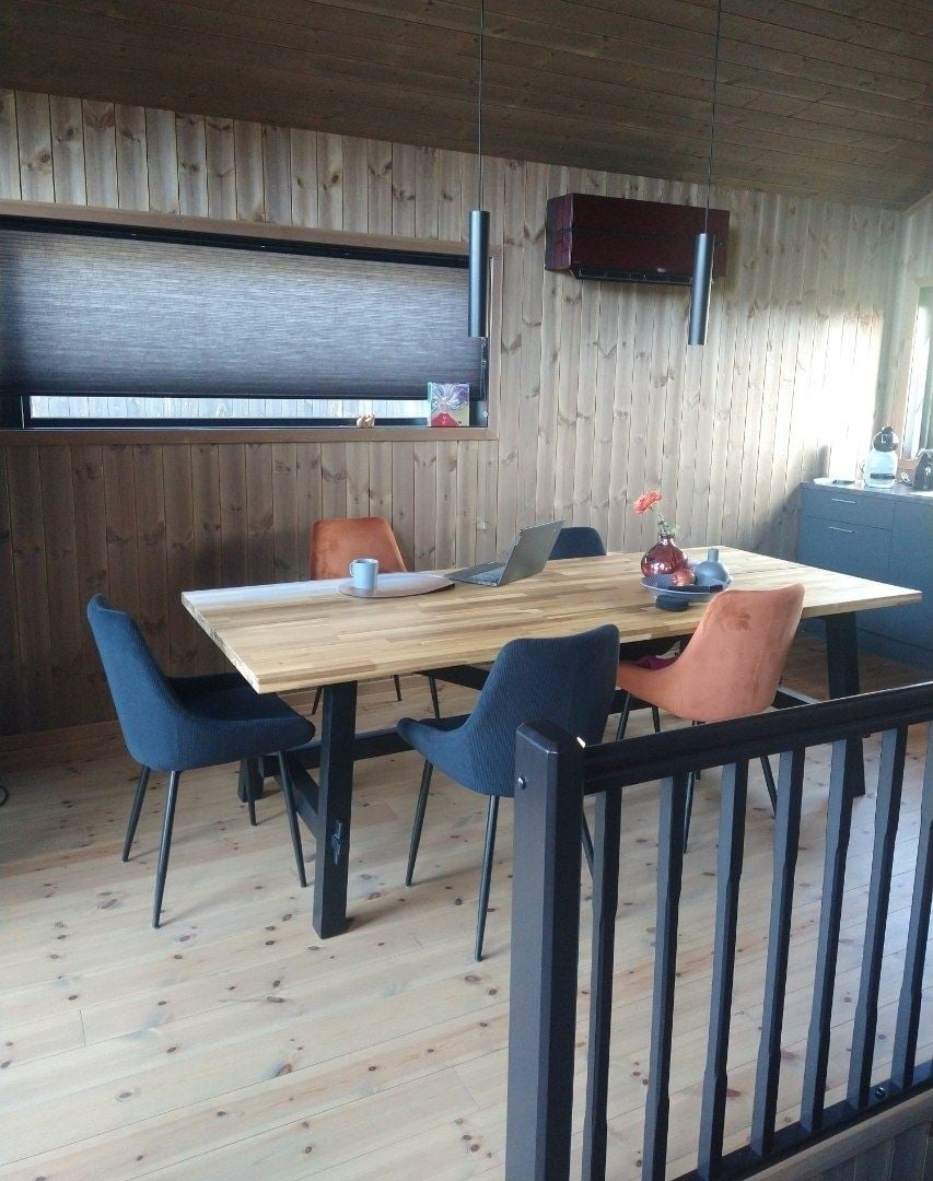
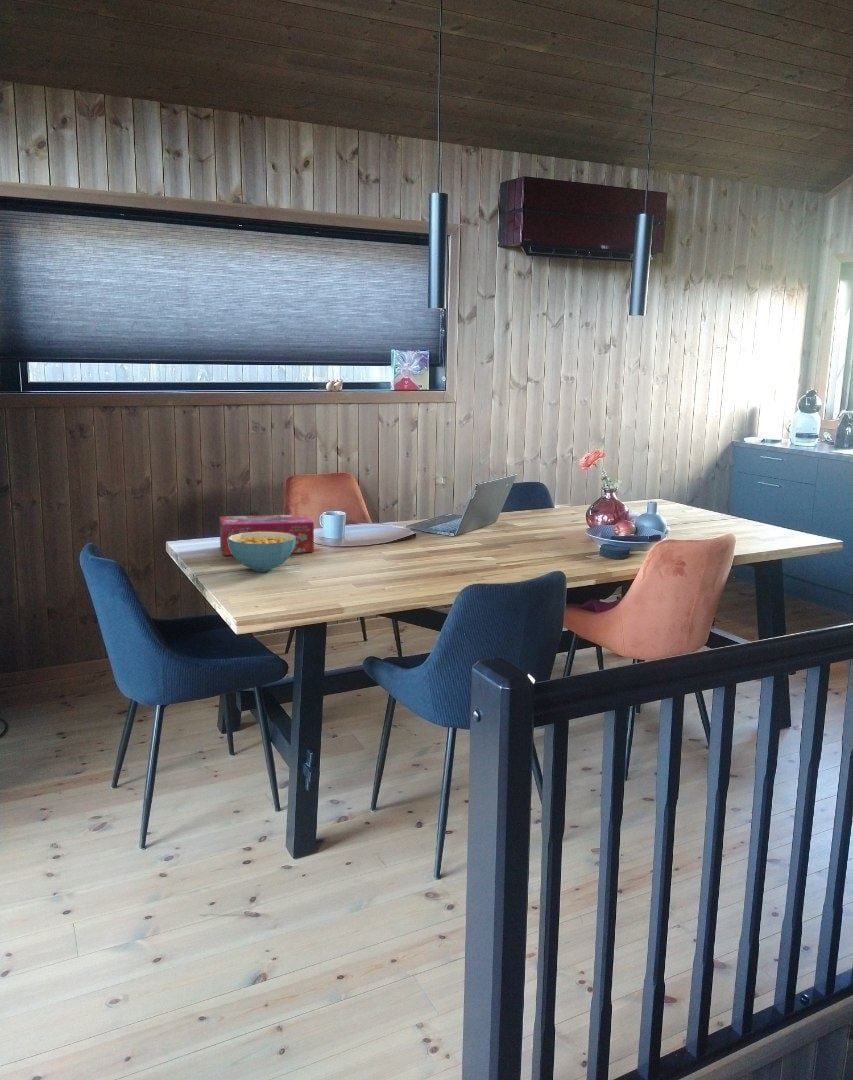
+ tissue box (266, 531)
+ cereal bowl (262, 553)
